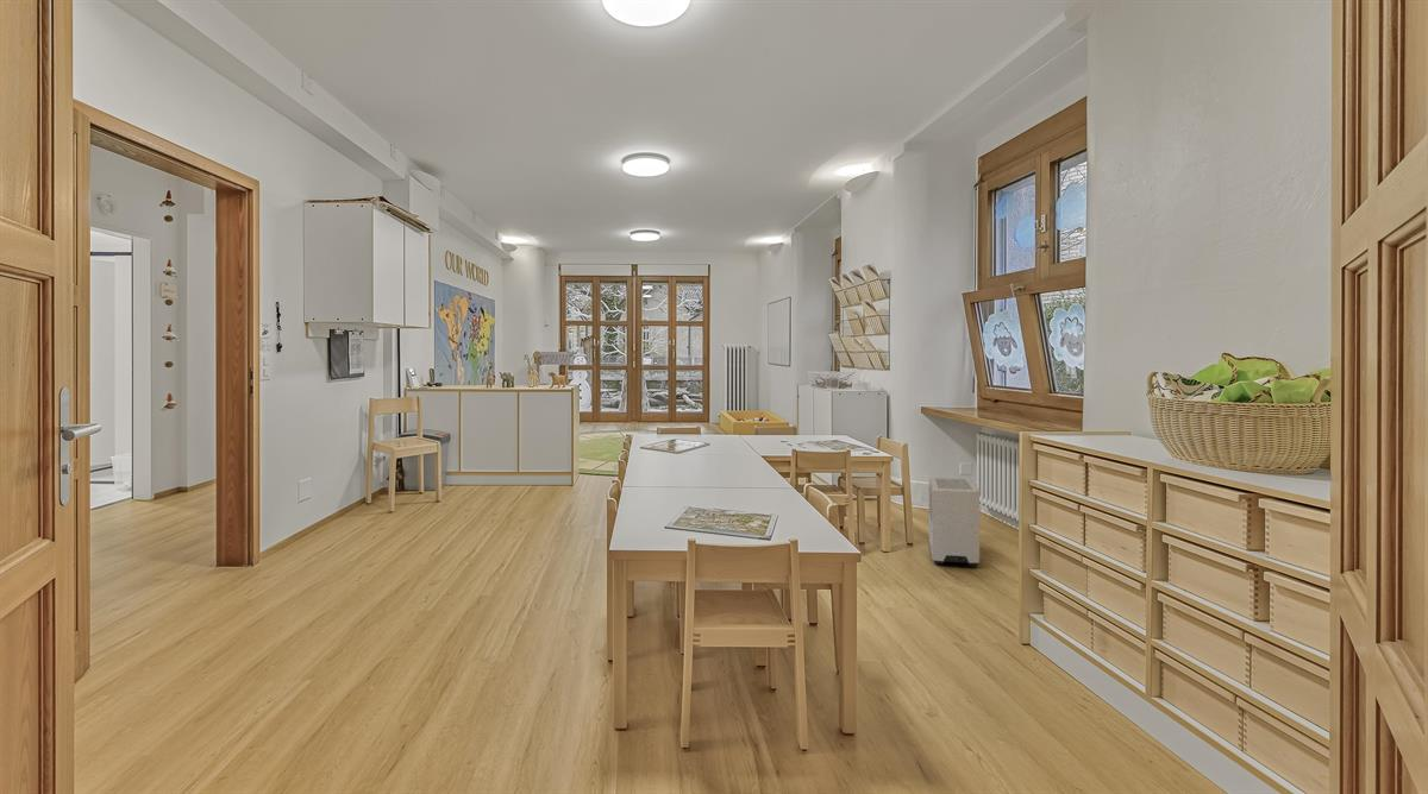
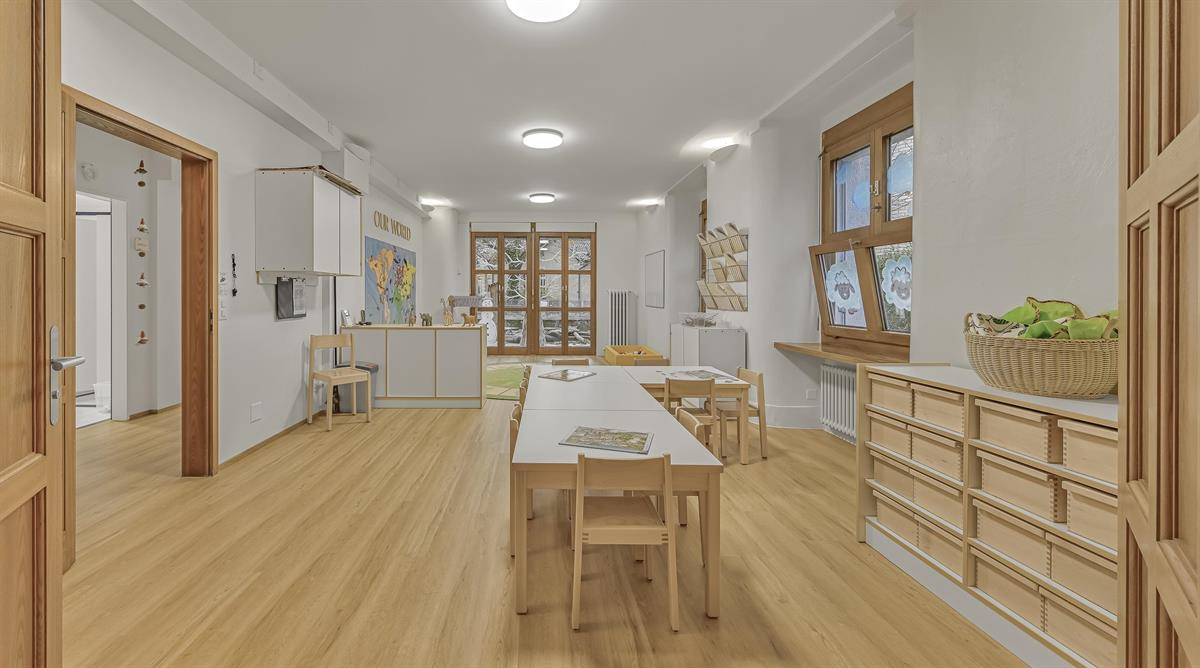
- air purifier (952, 518)
